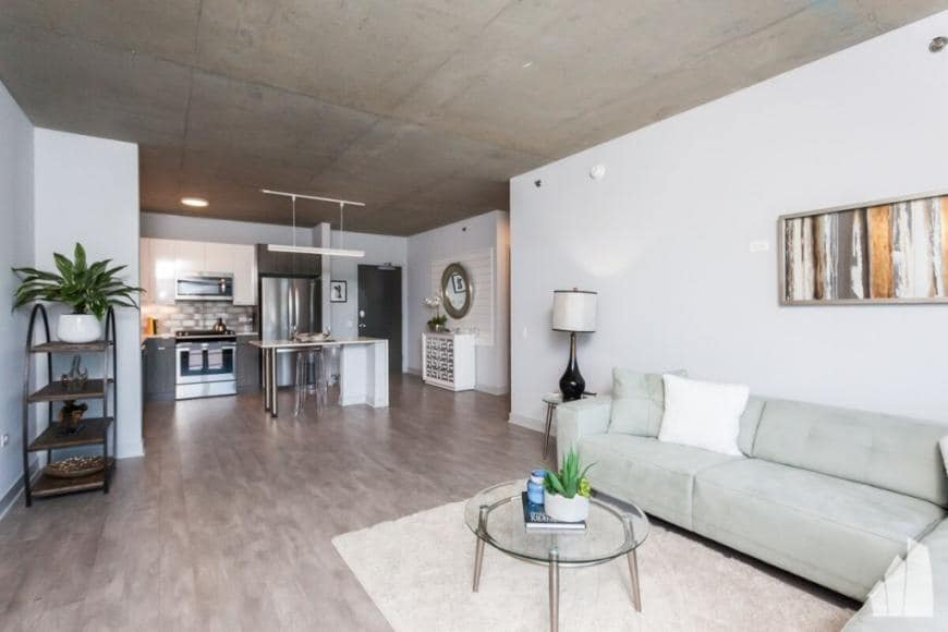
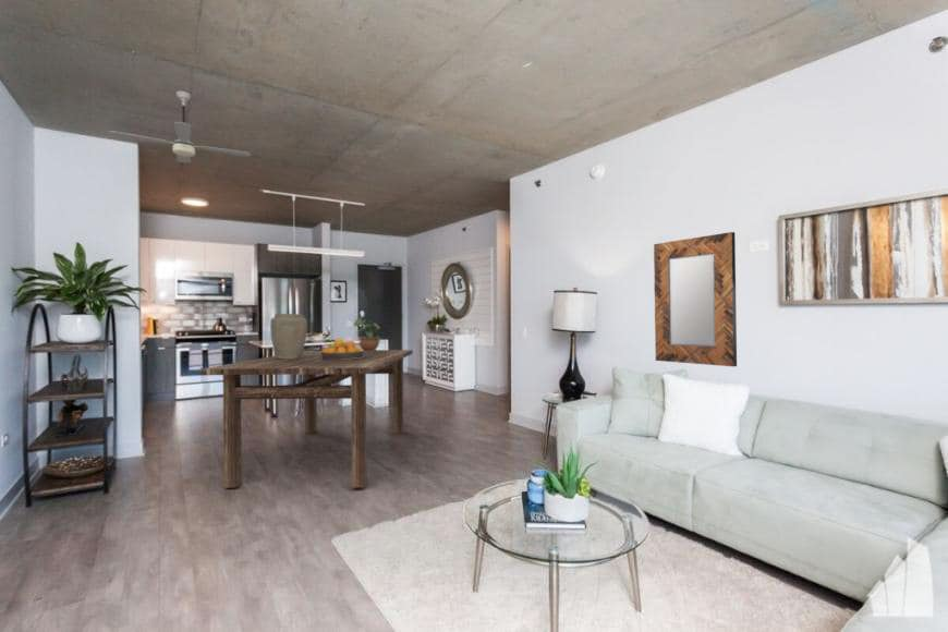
+ dining table (330, 398)
+ vase (289, 336)
+ potted plant (366, 333)
+ ceiling fan (183, 124)
+ home mirror (692, 301)
+ fruit bowl (342, 348)
